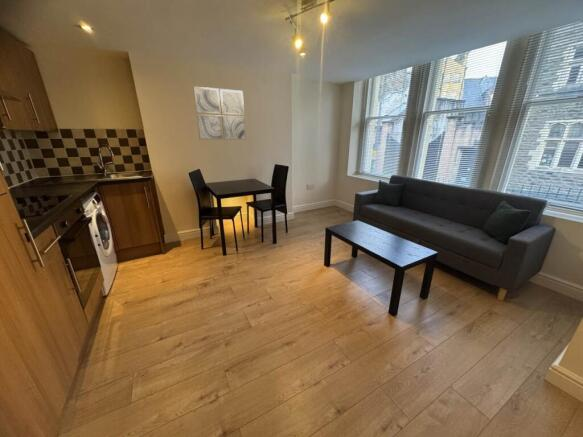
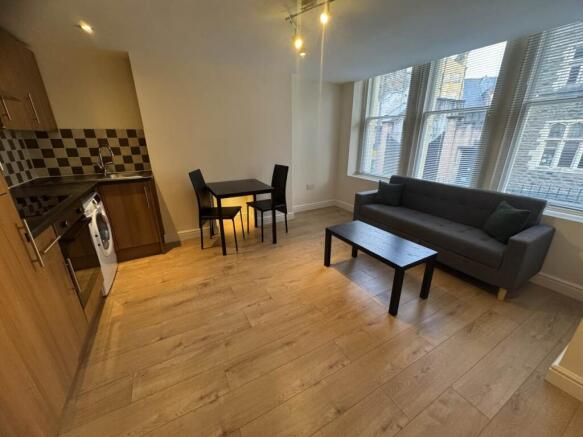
- wall art (220, 116)
